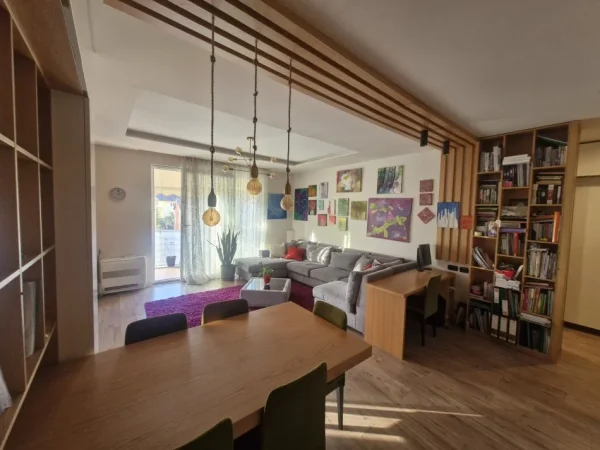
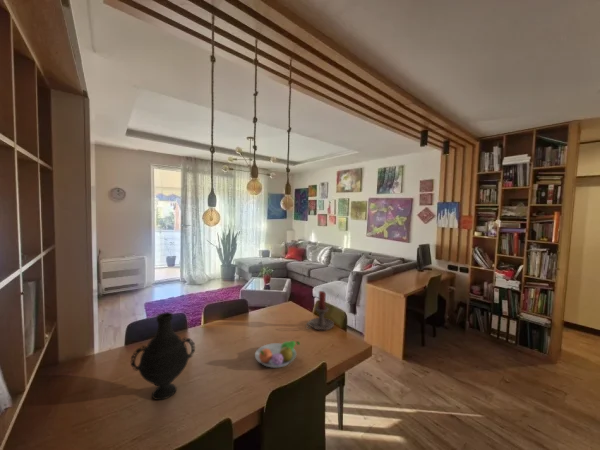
+ vase (164, 353)
+ candle holder (319, 309)
+ fruit bowl (277, 349)
